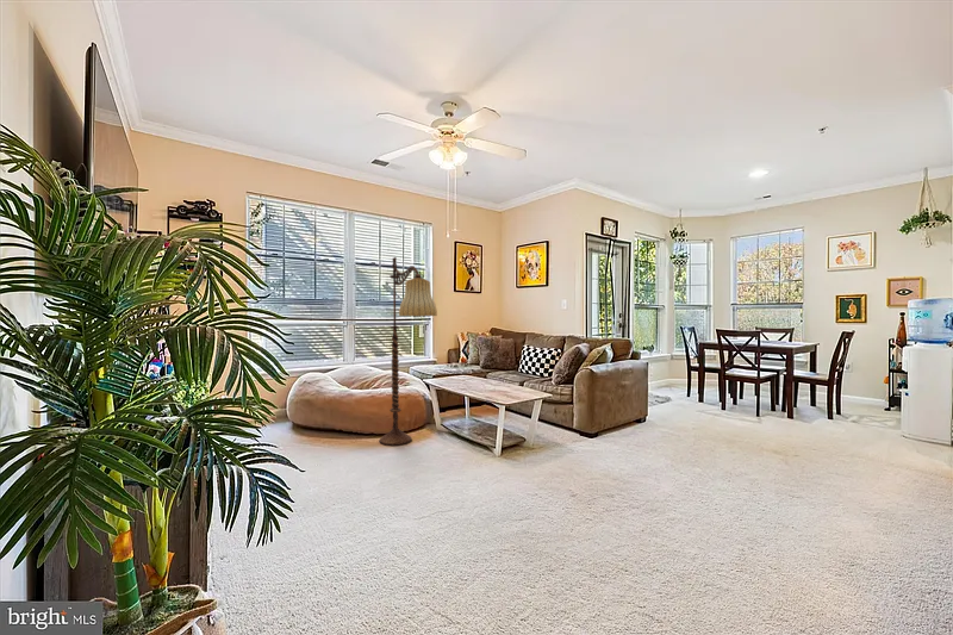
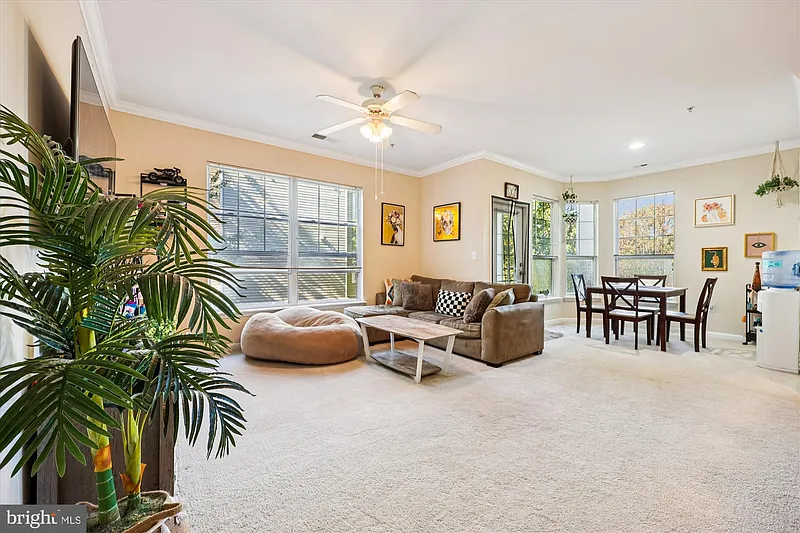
- floor lamp (398, 351)
